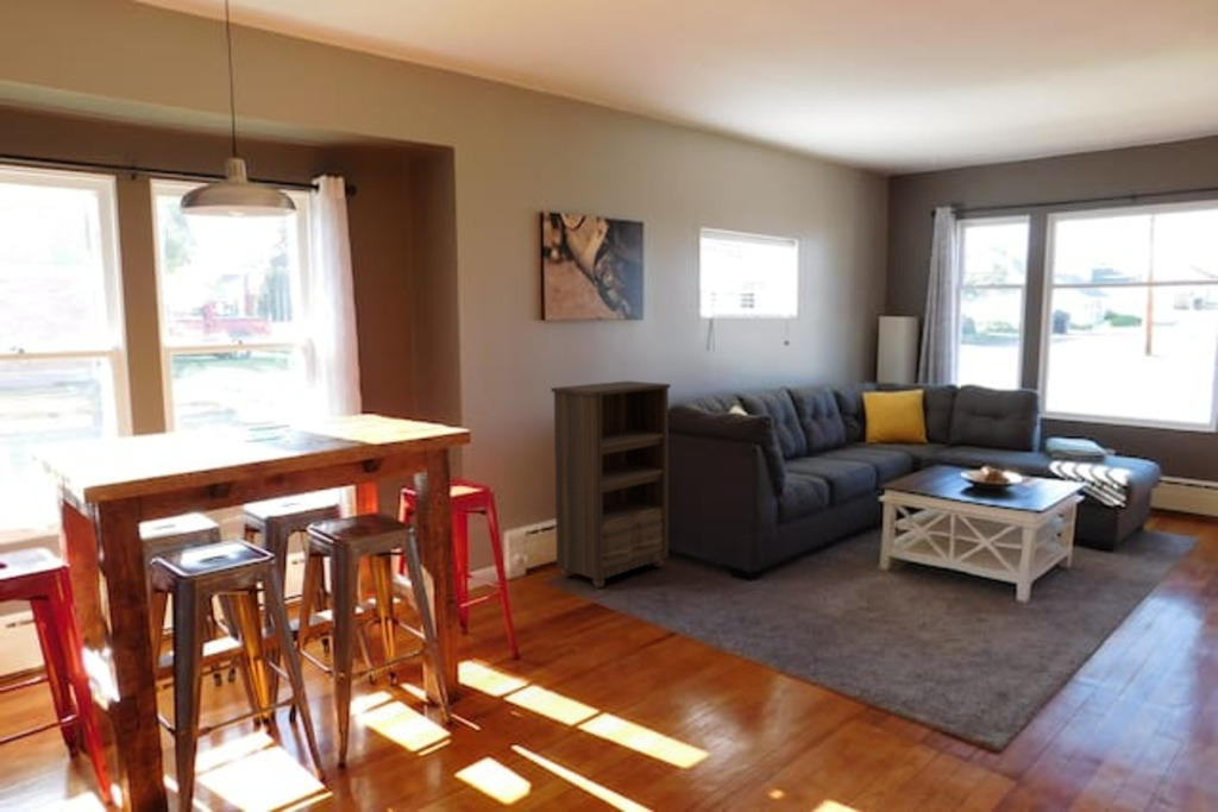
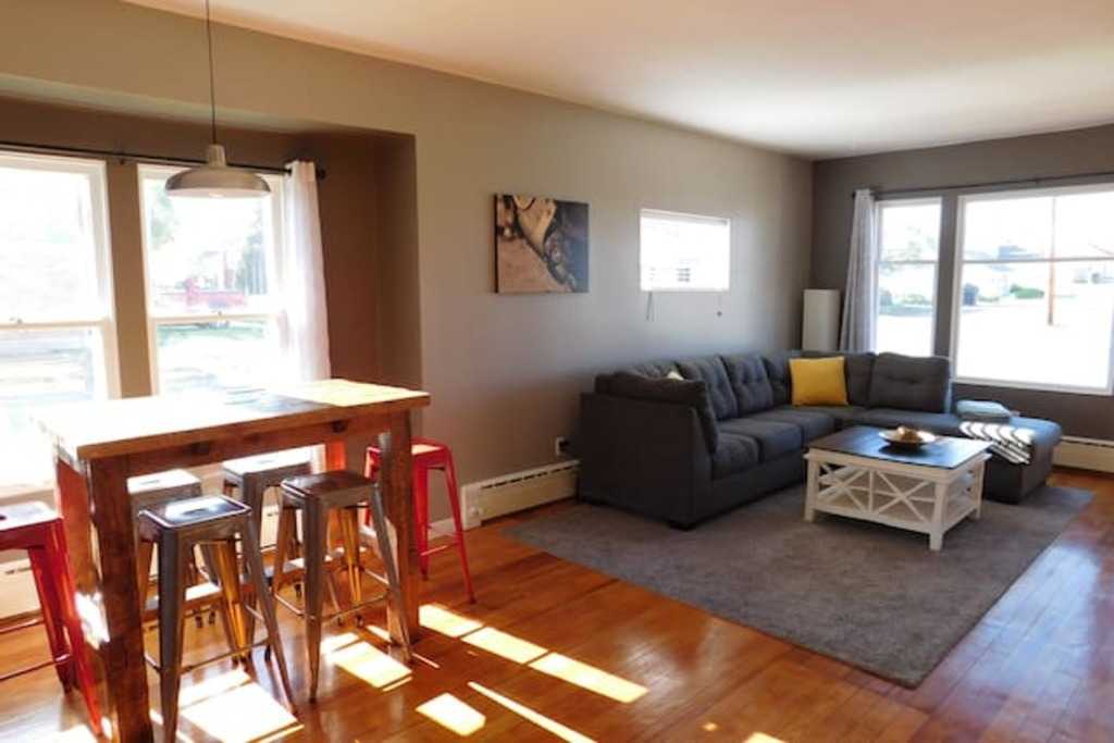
- bookshelf (613, 479)
